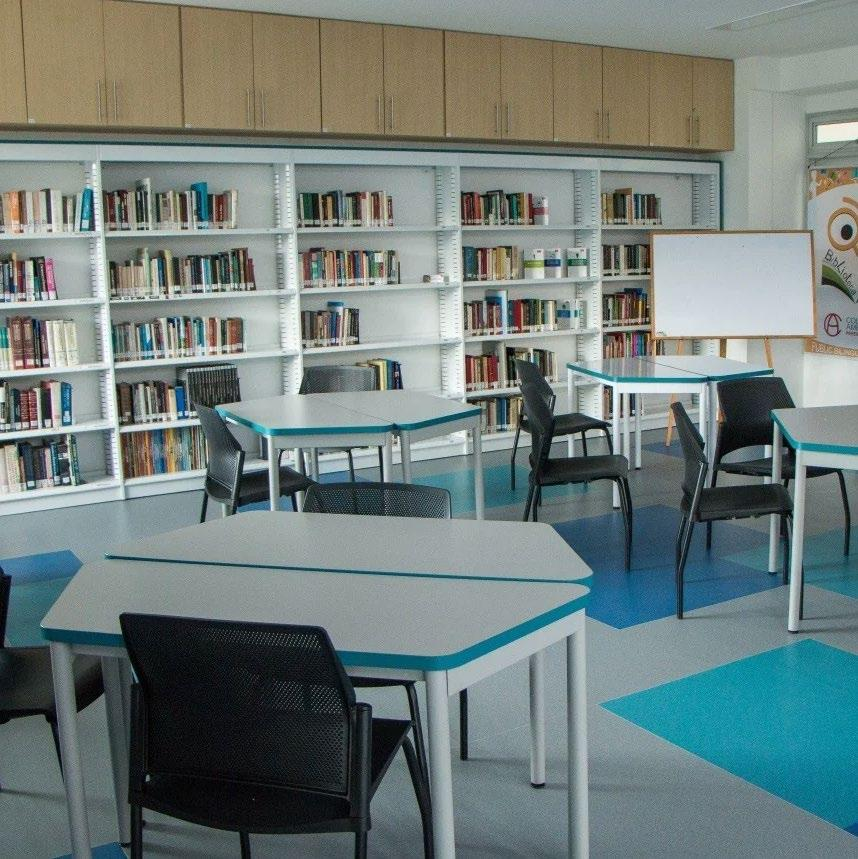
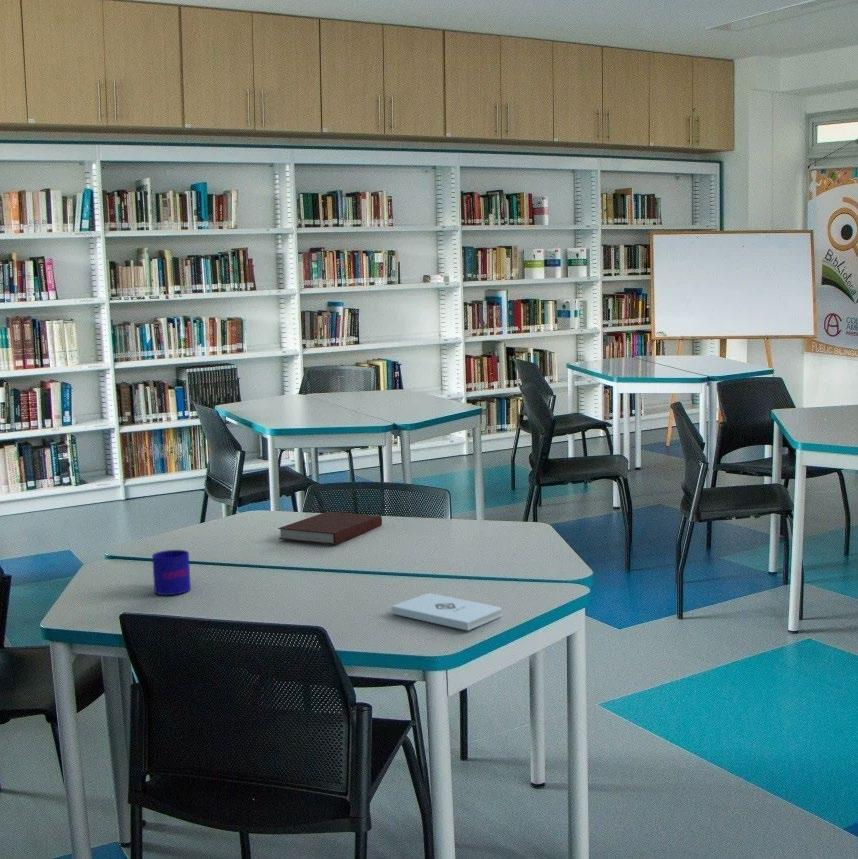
+ notebook (331, 527)
+ mug (168, 570)
+ notepad (447, 610)
